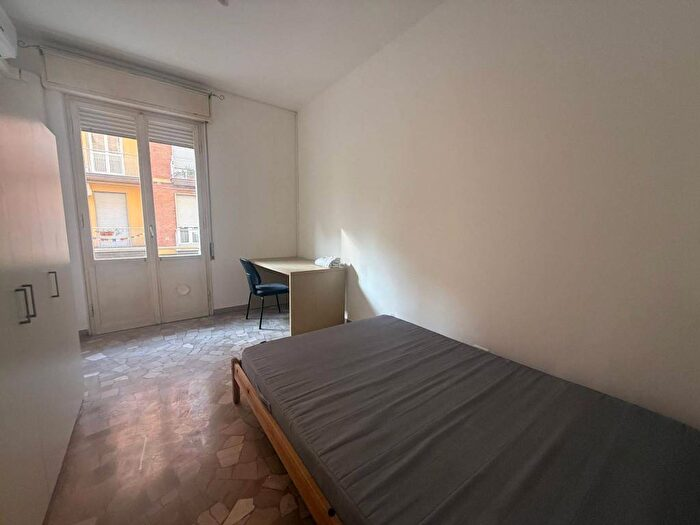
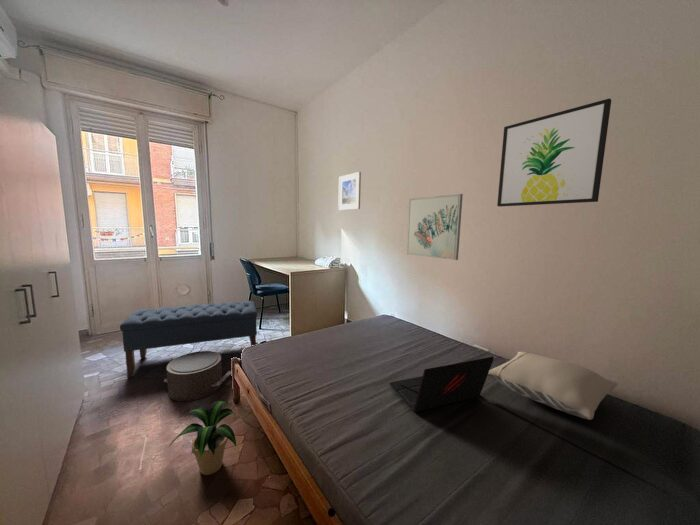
+ wall art (431, 227)
+ pouf (198, 371)
+ potted plant (210, 439)
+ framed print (349, 192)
+ wall art (546, 160)
+ laptop (437, 372)
+ pillow (548, 379)
+ bench (198, 333)
